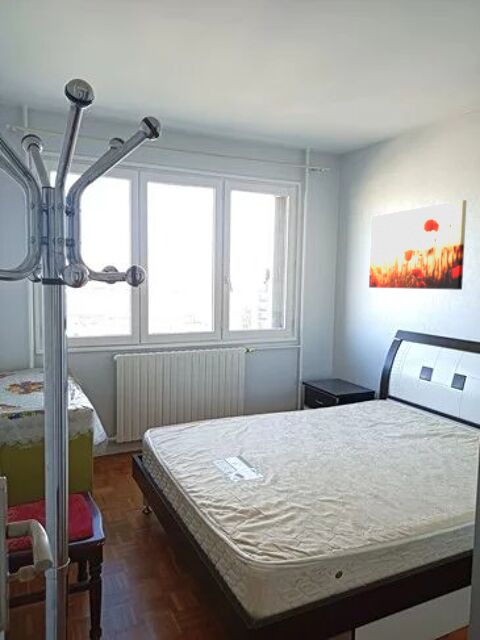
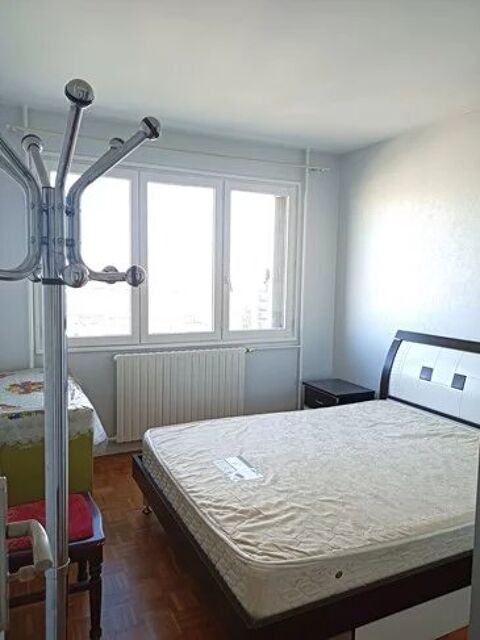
- wall art (411, 249)
